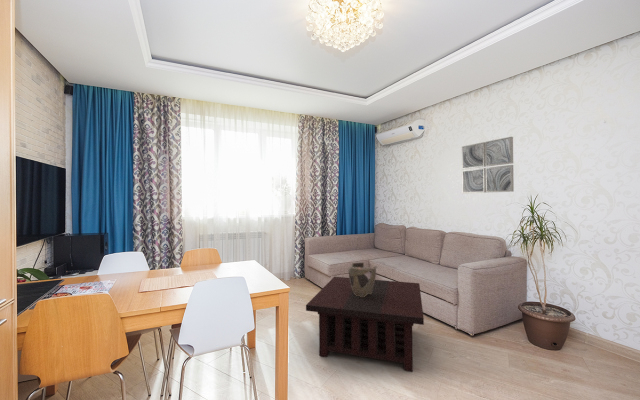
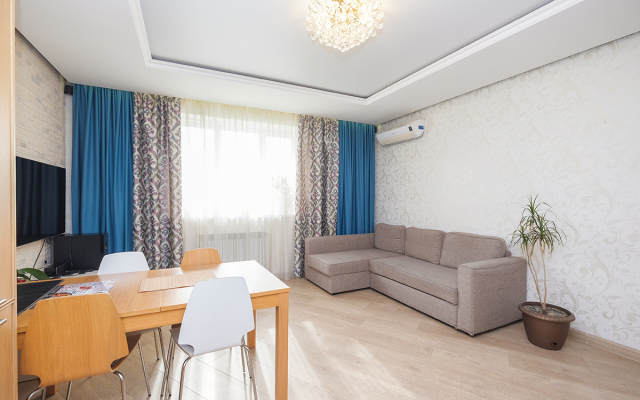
- wall art (485, 166)
- coffee table (369, 317)
- decorative bowl (361, 279)
